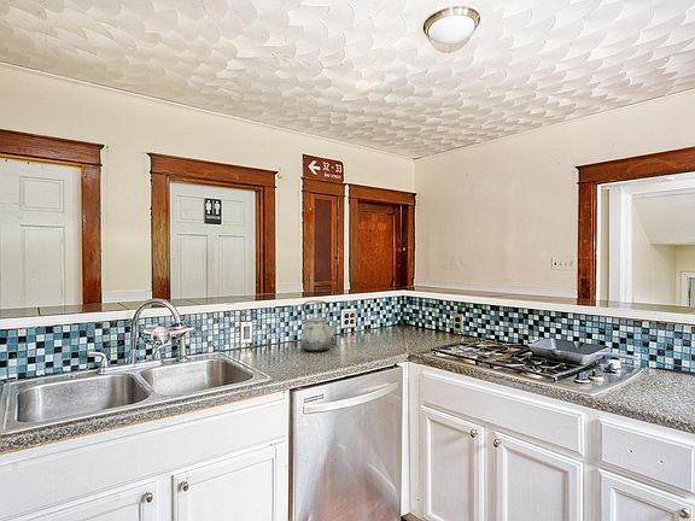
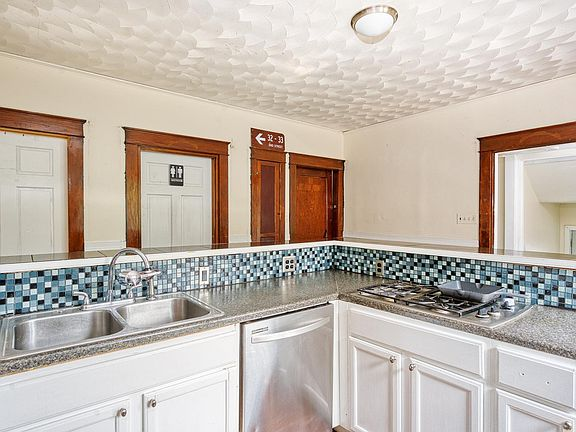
- kettle (321, 324)
